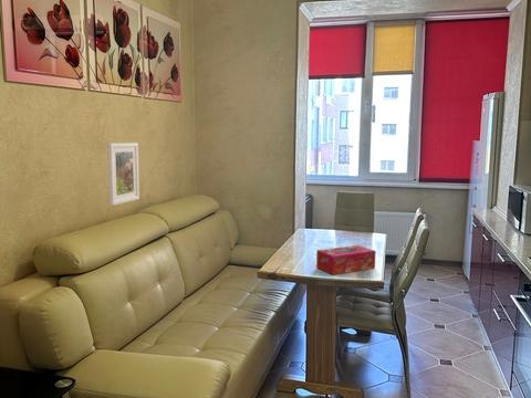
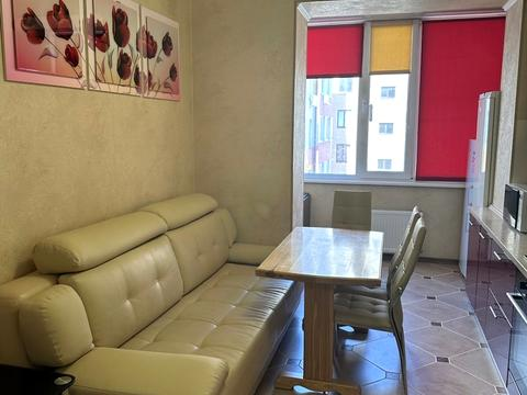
- tissue box (345, 259)
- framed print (124, 172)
